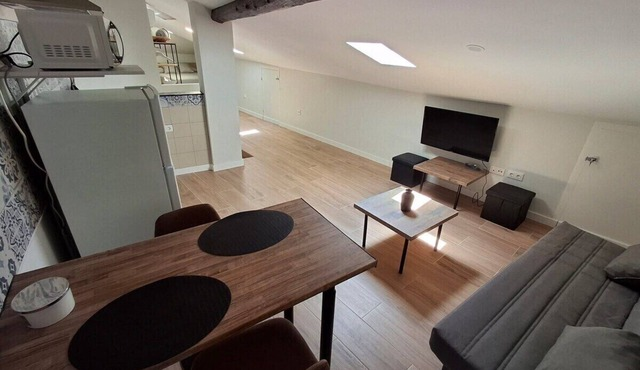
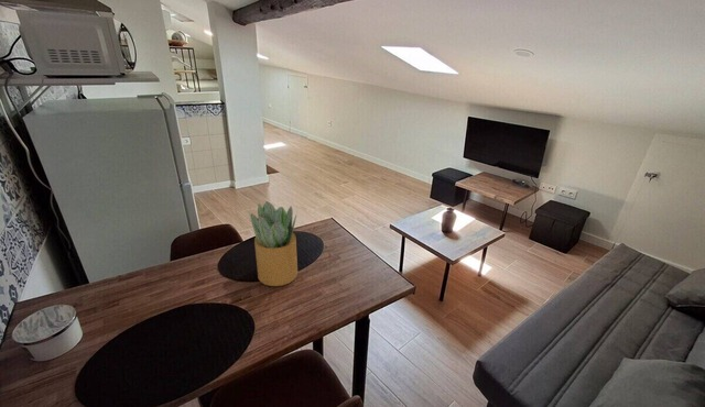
+ potted plant (275, 243)
